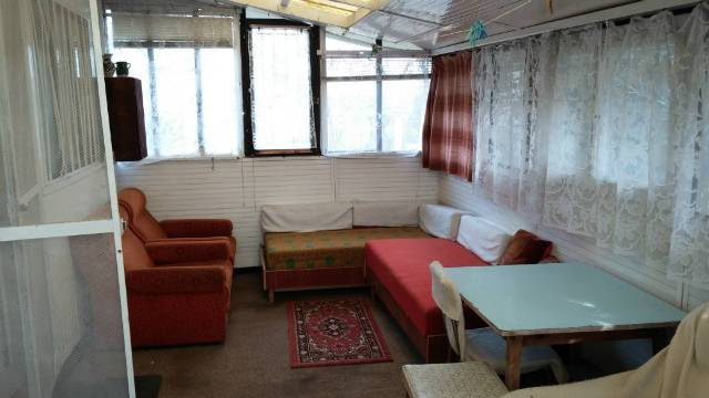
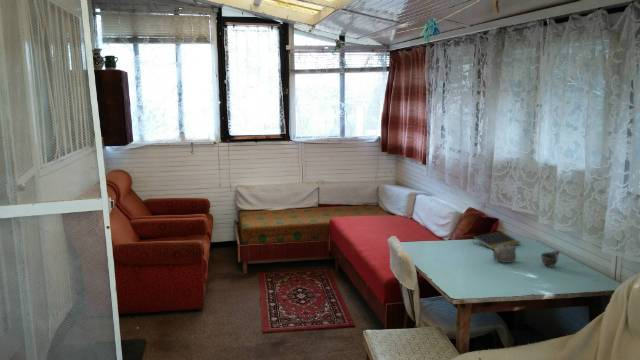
+ notepad (496, 240)
+ cup (550, 258)
+ teapot (503, 252)
